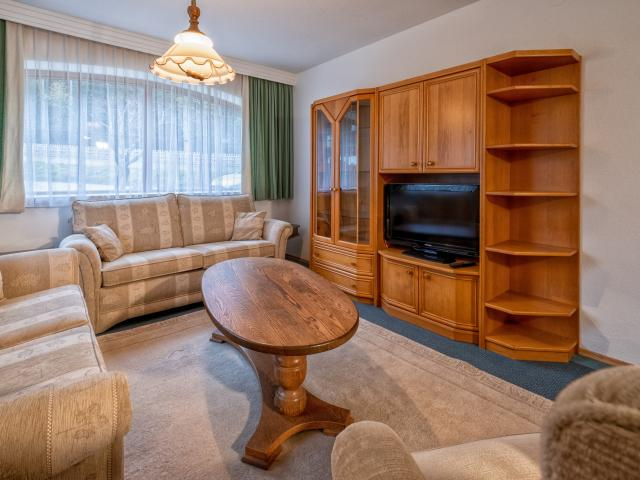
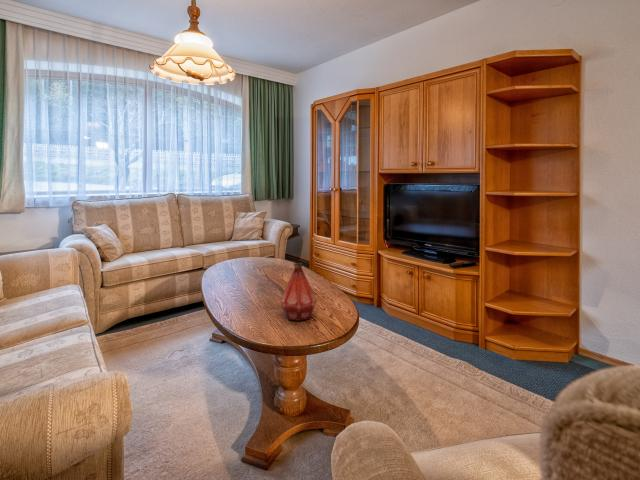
+ bottle (299, 289)
